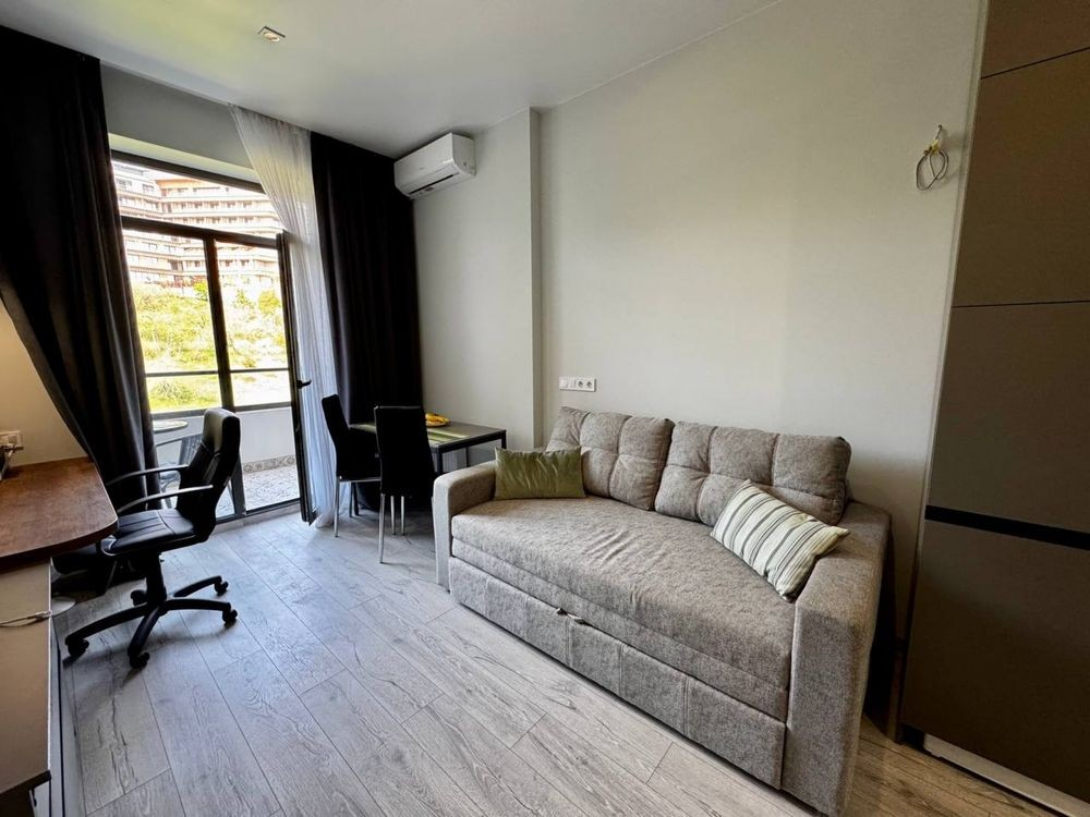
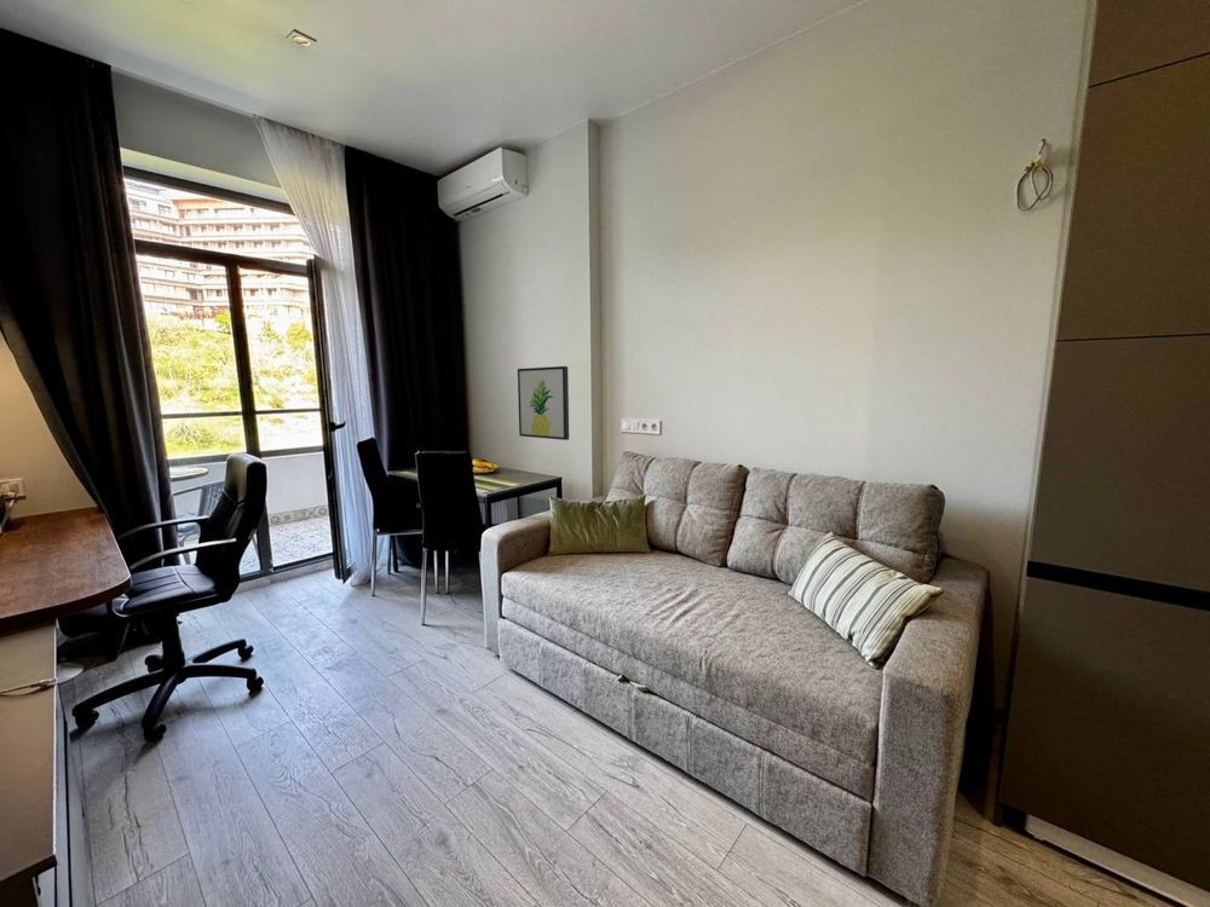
+ wall art (542, 403)
